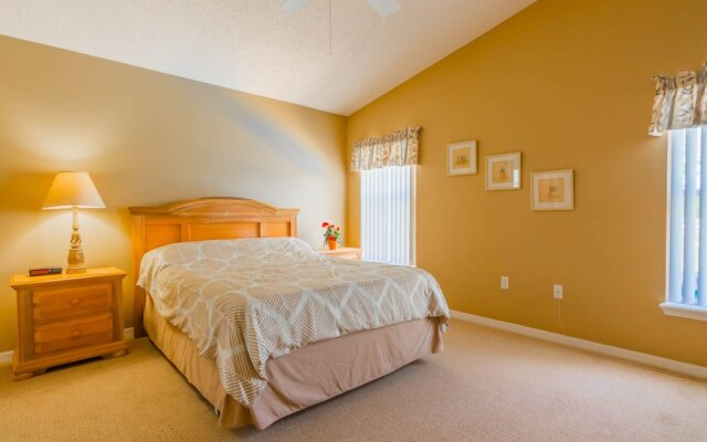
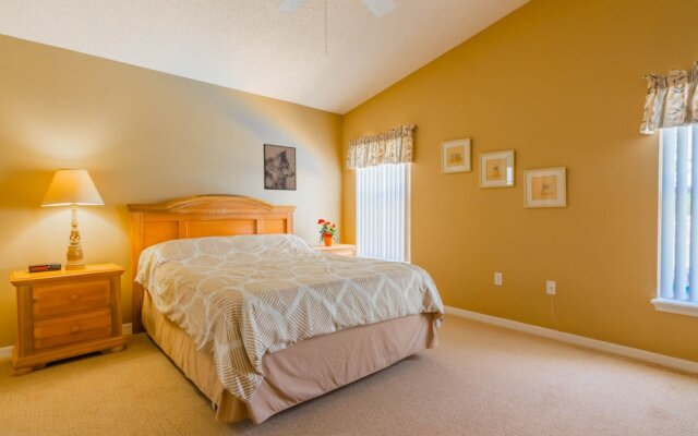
+ wall art (280, 168)
